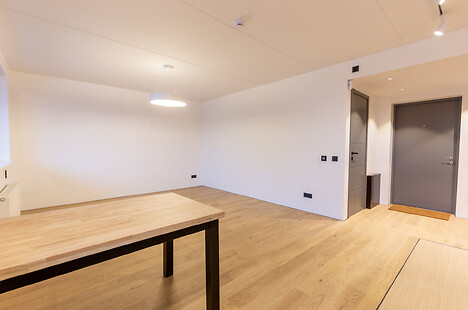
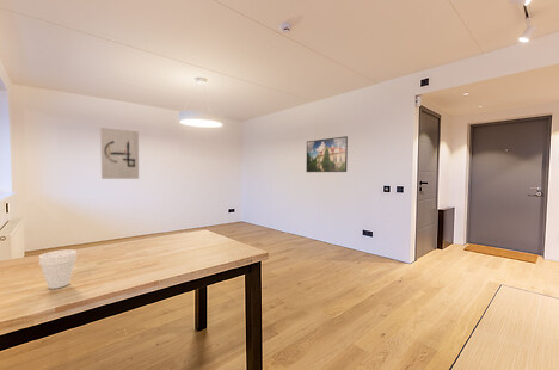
+ cup (59, 269)
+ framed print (325, 155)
+ wall art (119, 154)
